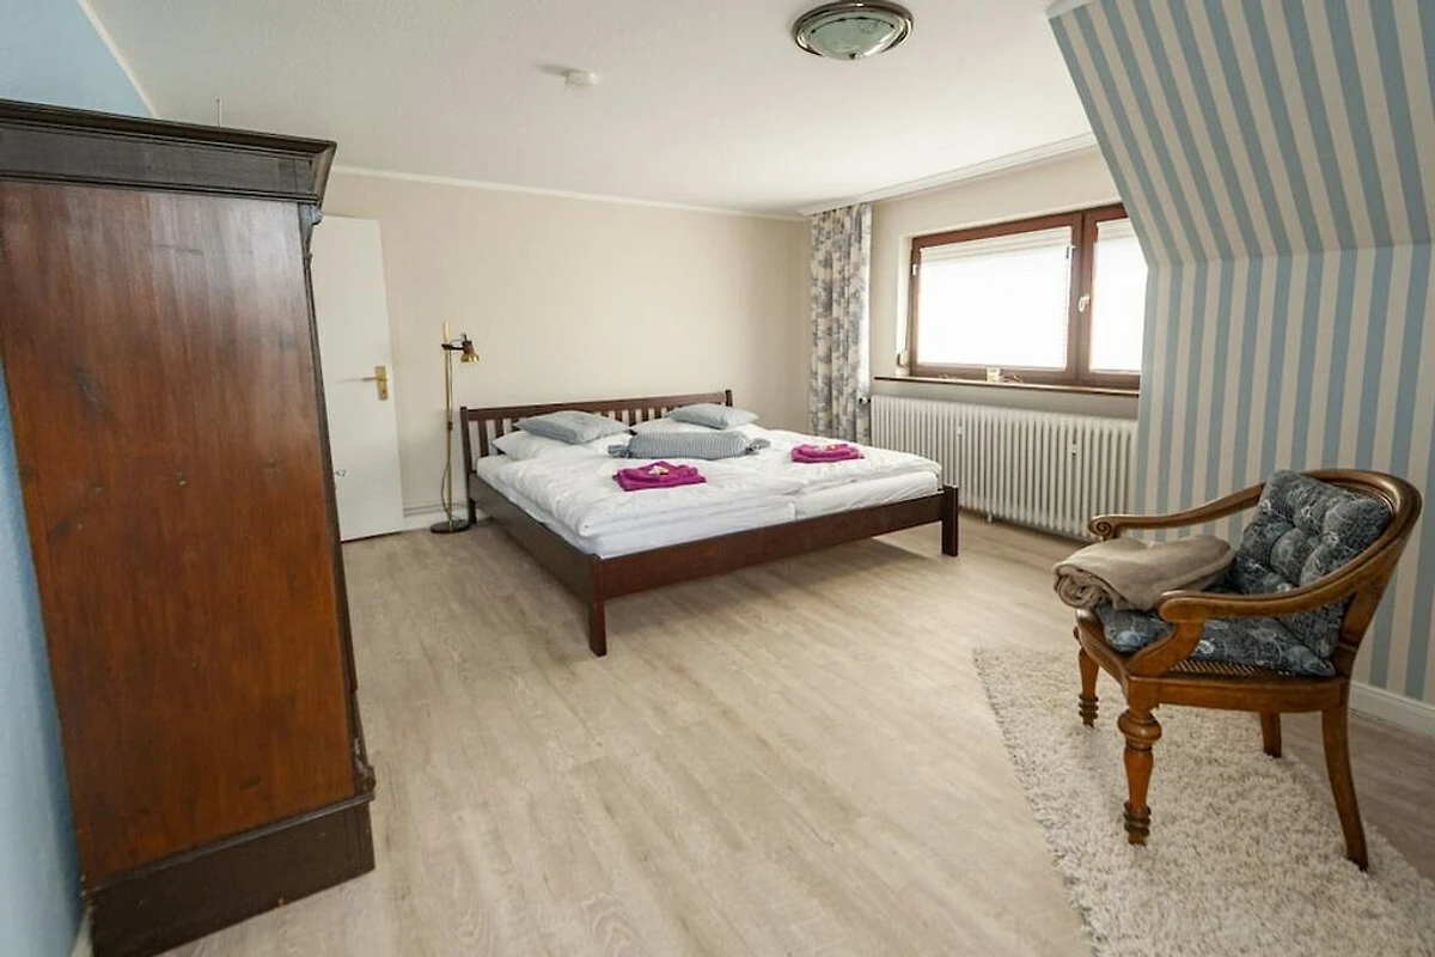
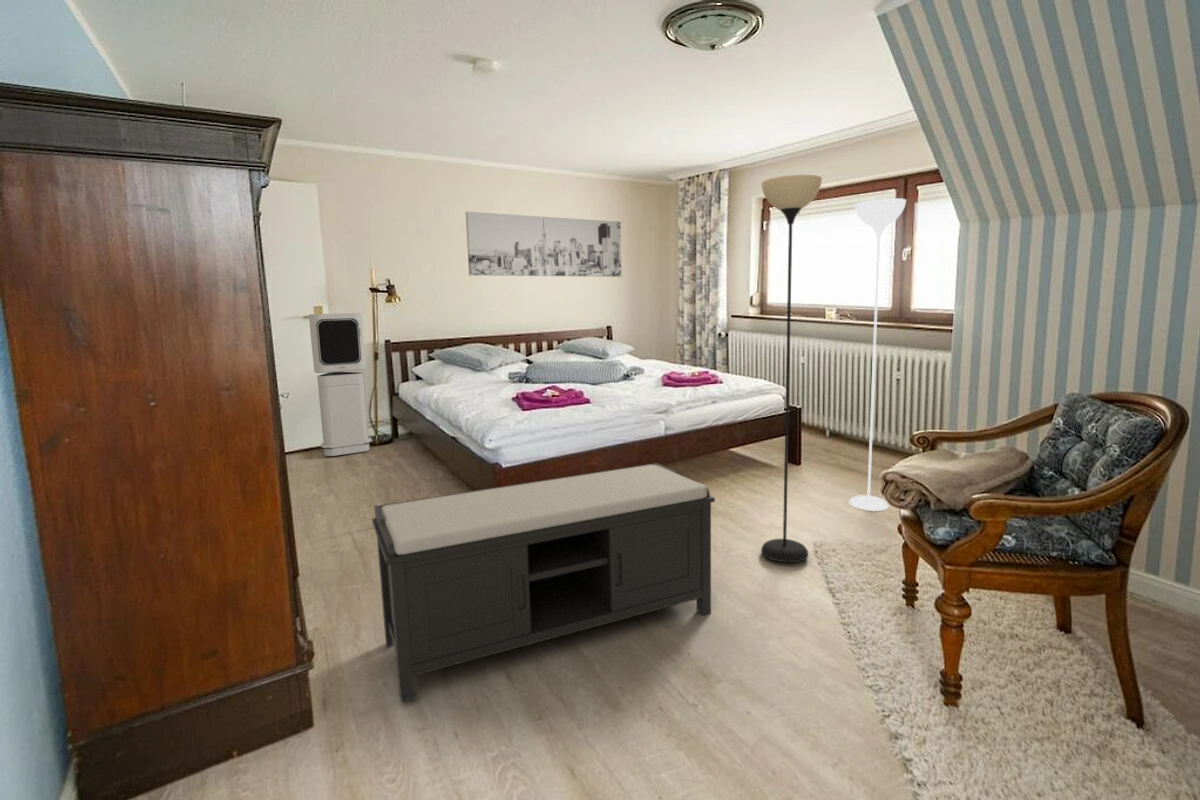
+ air purifier (338, 382)
+ wall art (549, 246)
+ floor lamp (872, 366)
+ bench (550, 562)
